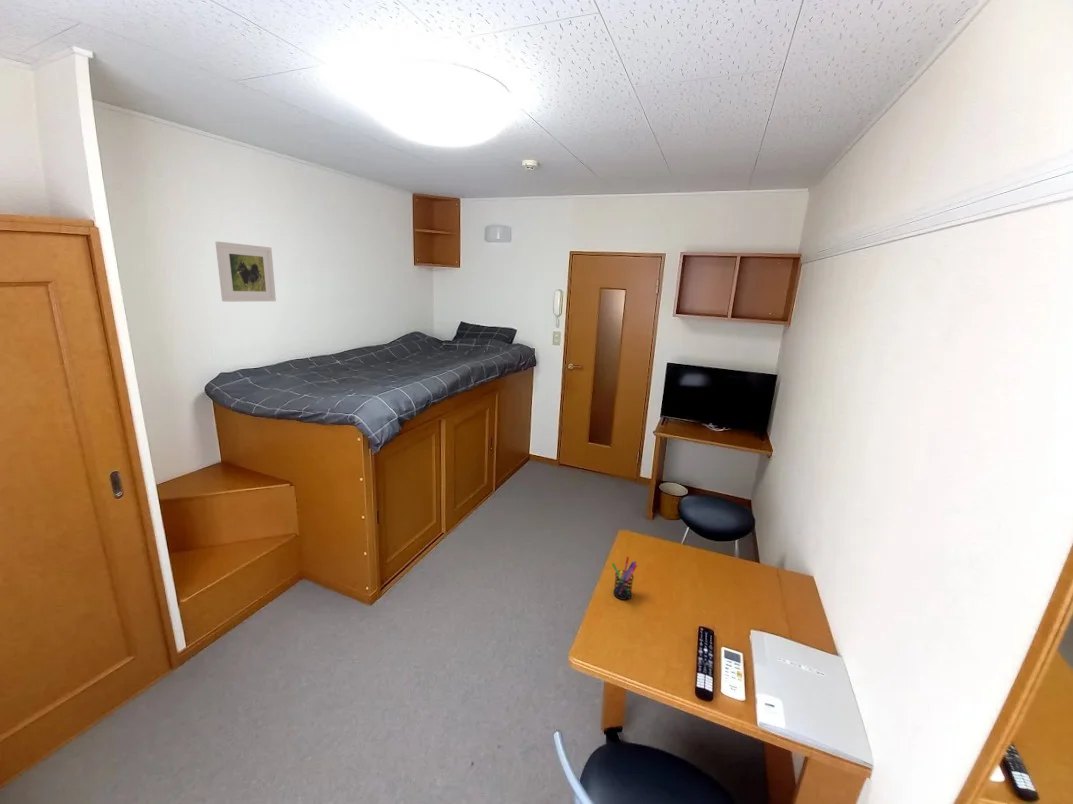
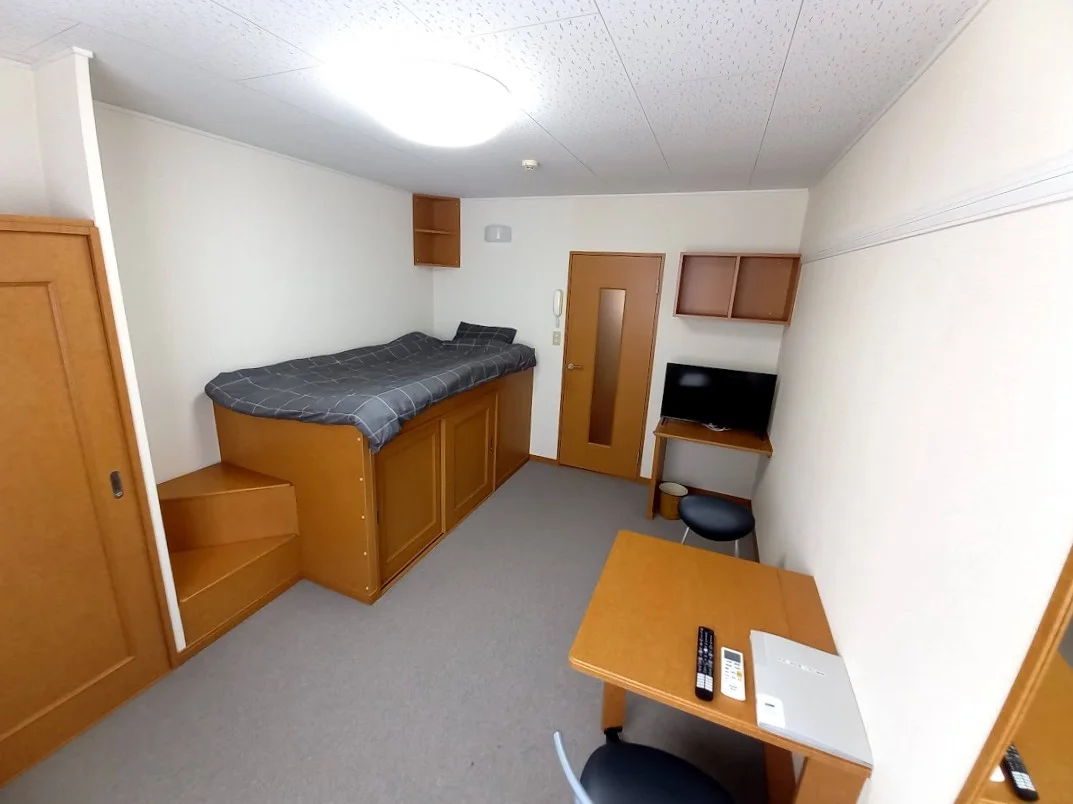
- pen holder (622, 576)
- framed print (247, 273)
